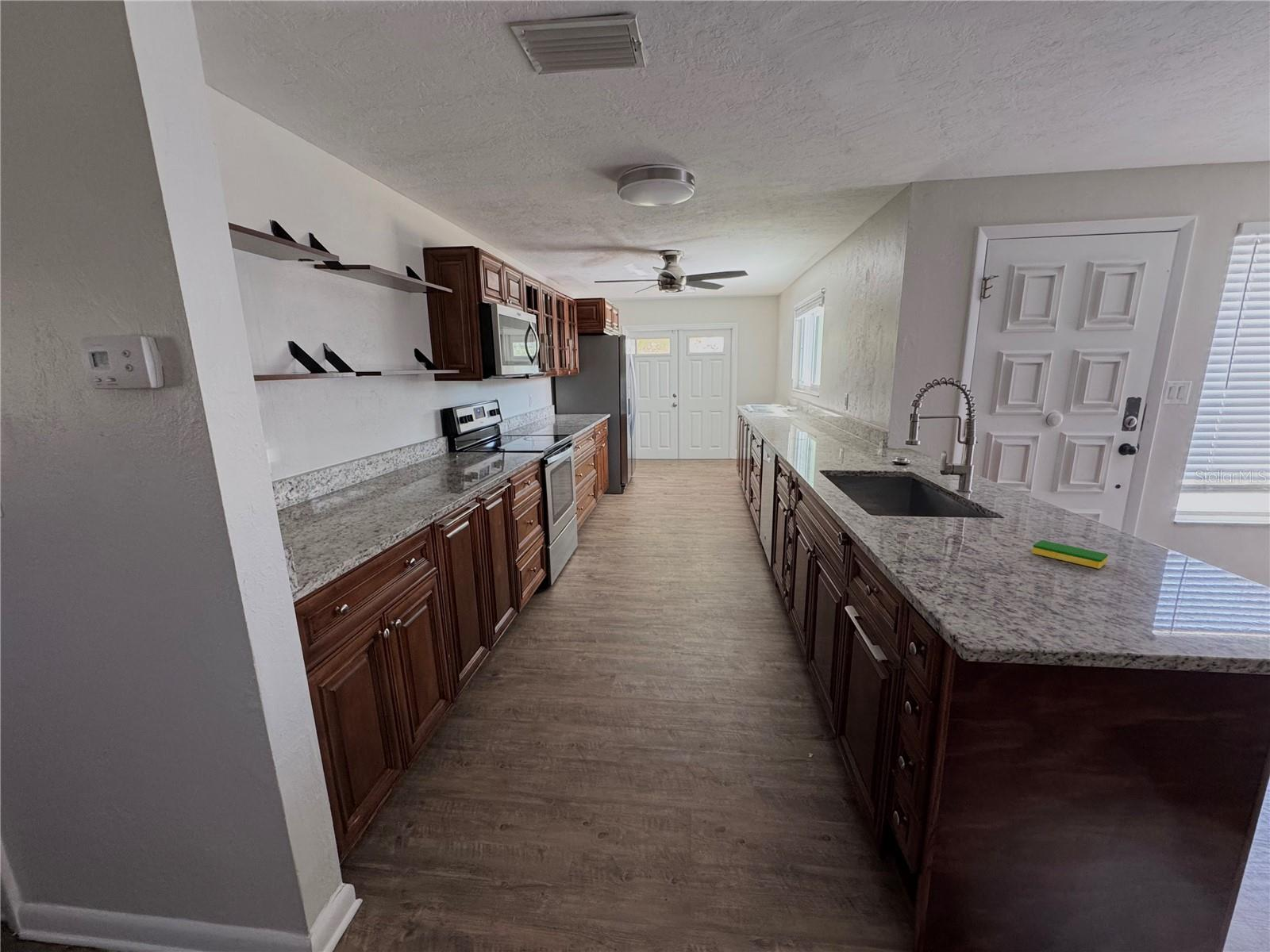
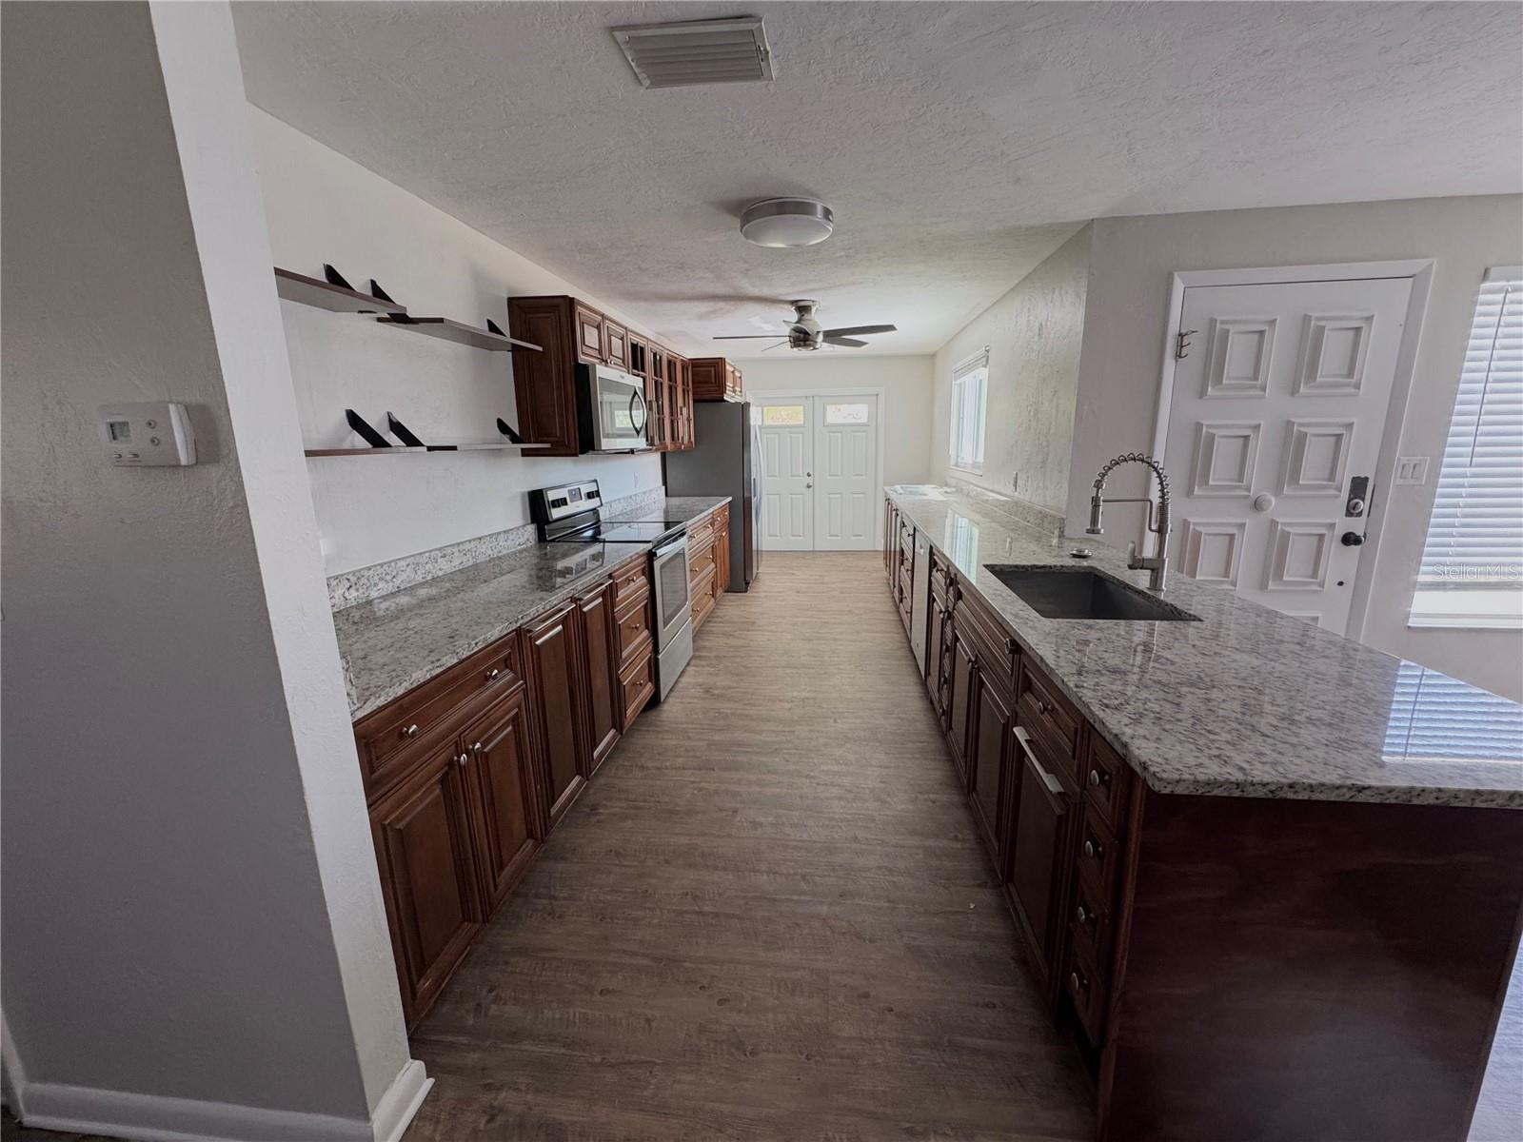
- dish sponge (1068, 553)
